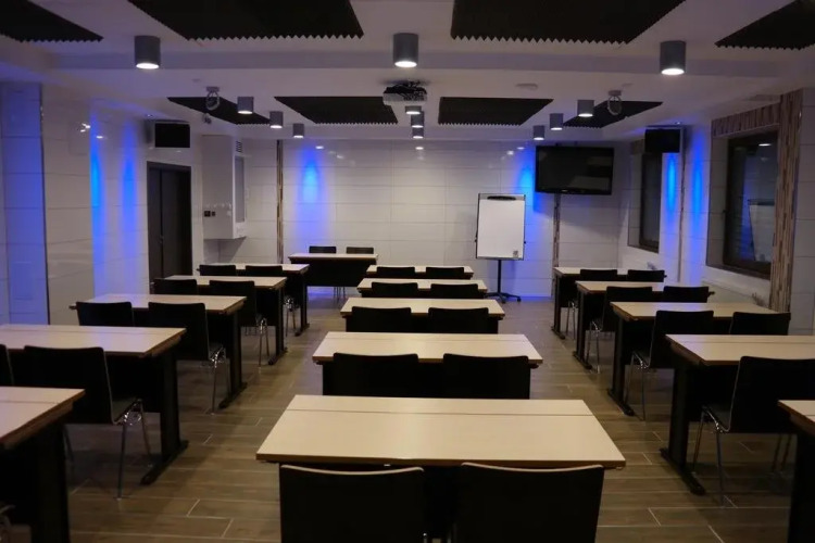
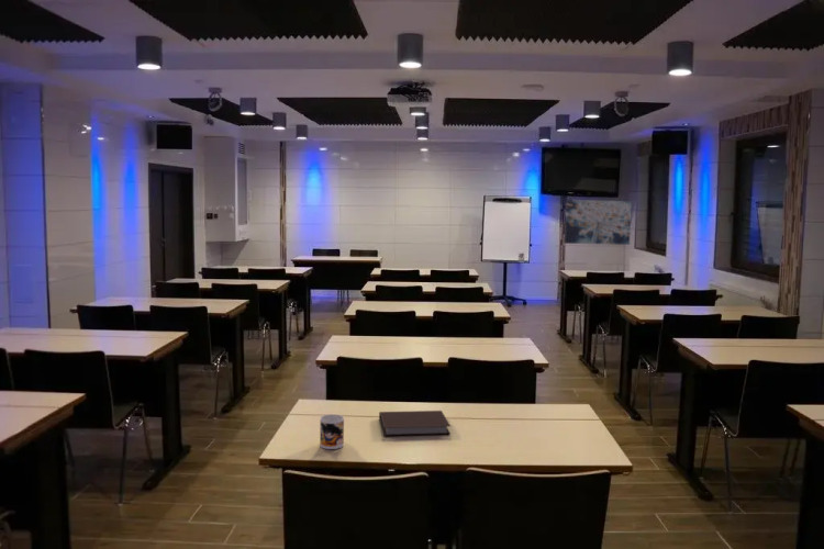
+ wall art (598, 222)
+ notebook (413, 422)
+ mug (333, 429)
